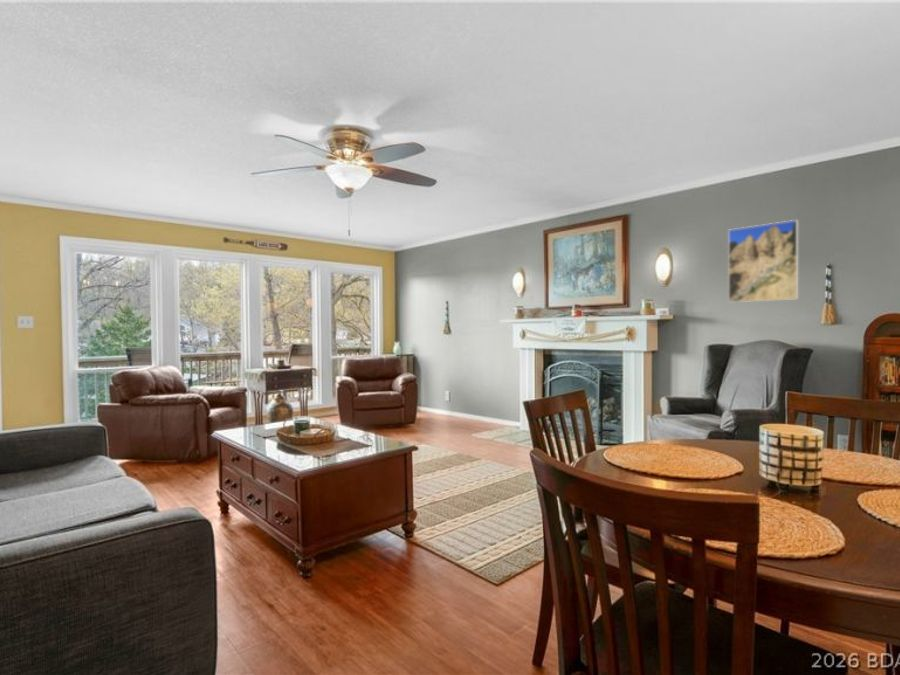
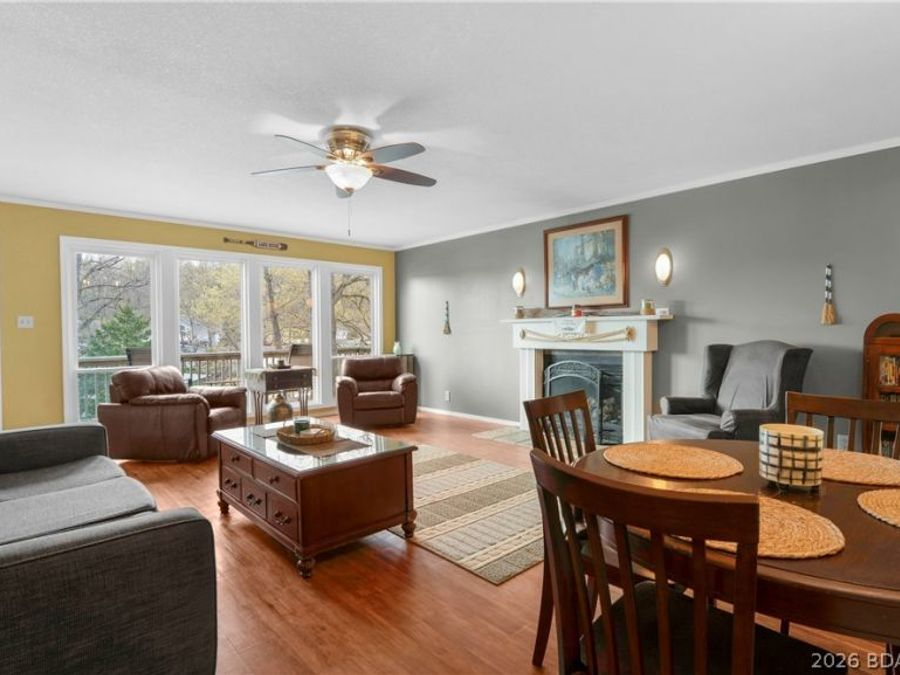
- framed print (761, 263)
